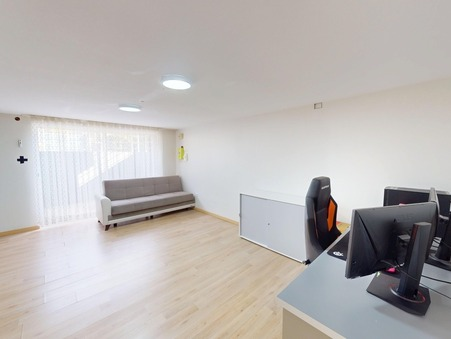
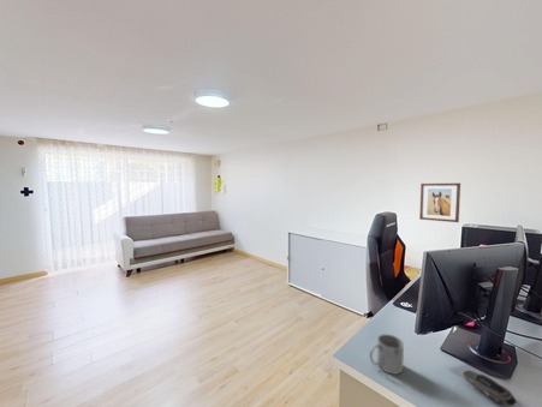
+ wall art (439, 202)
+ mug (385, 353)
+ computer mouse (487, 385)
